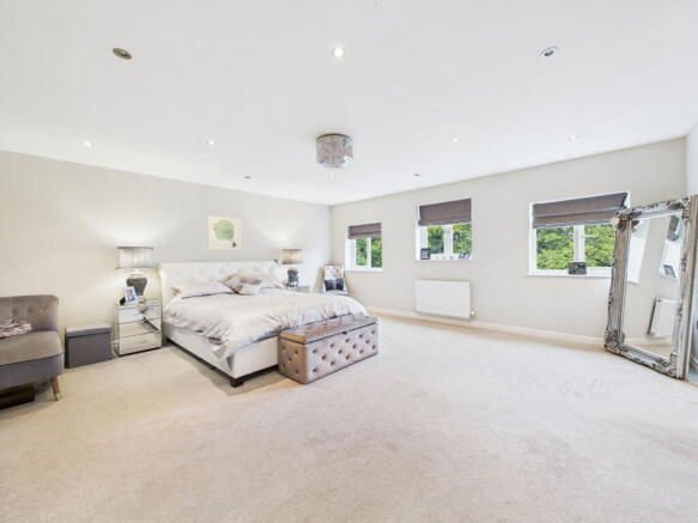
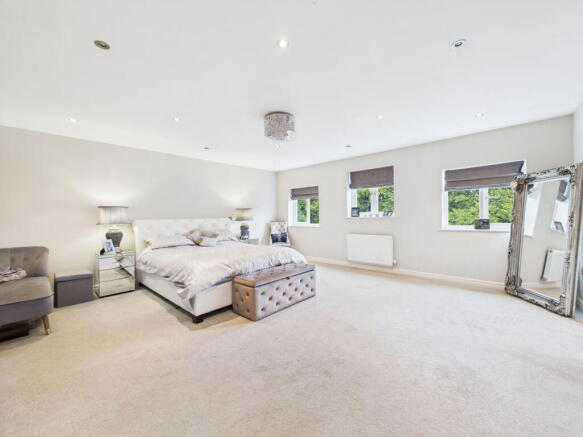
- wall art (225, 233)
